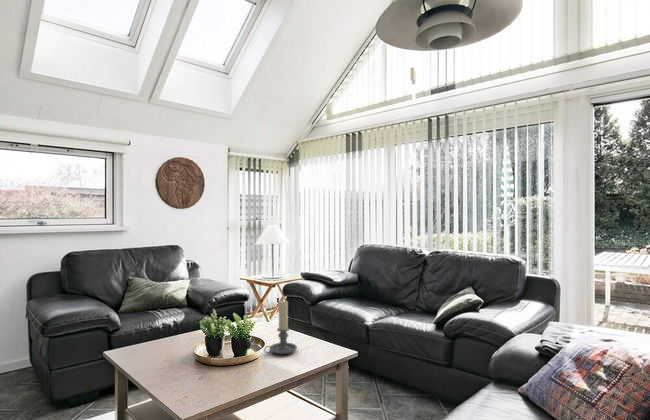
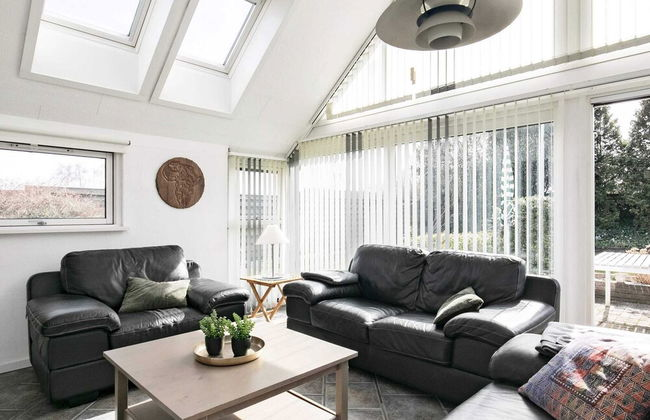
- candle holder (280, 326)
